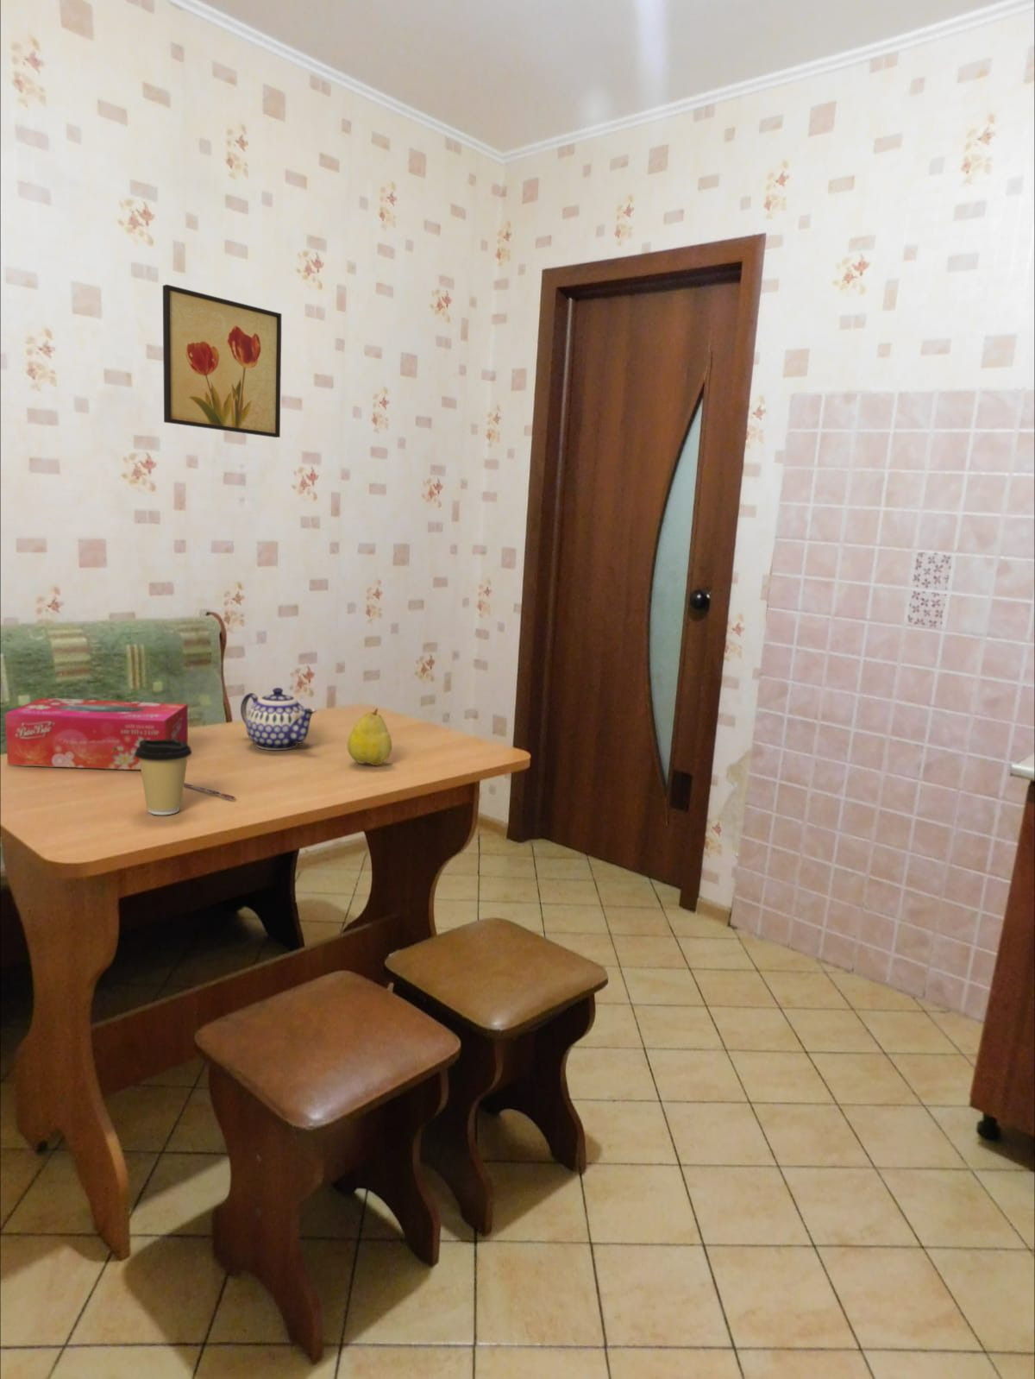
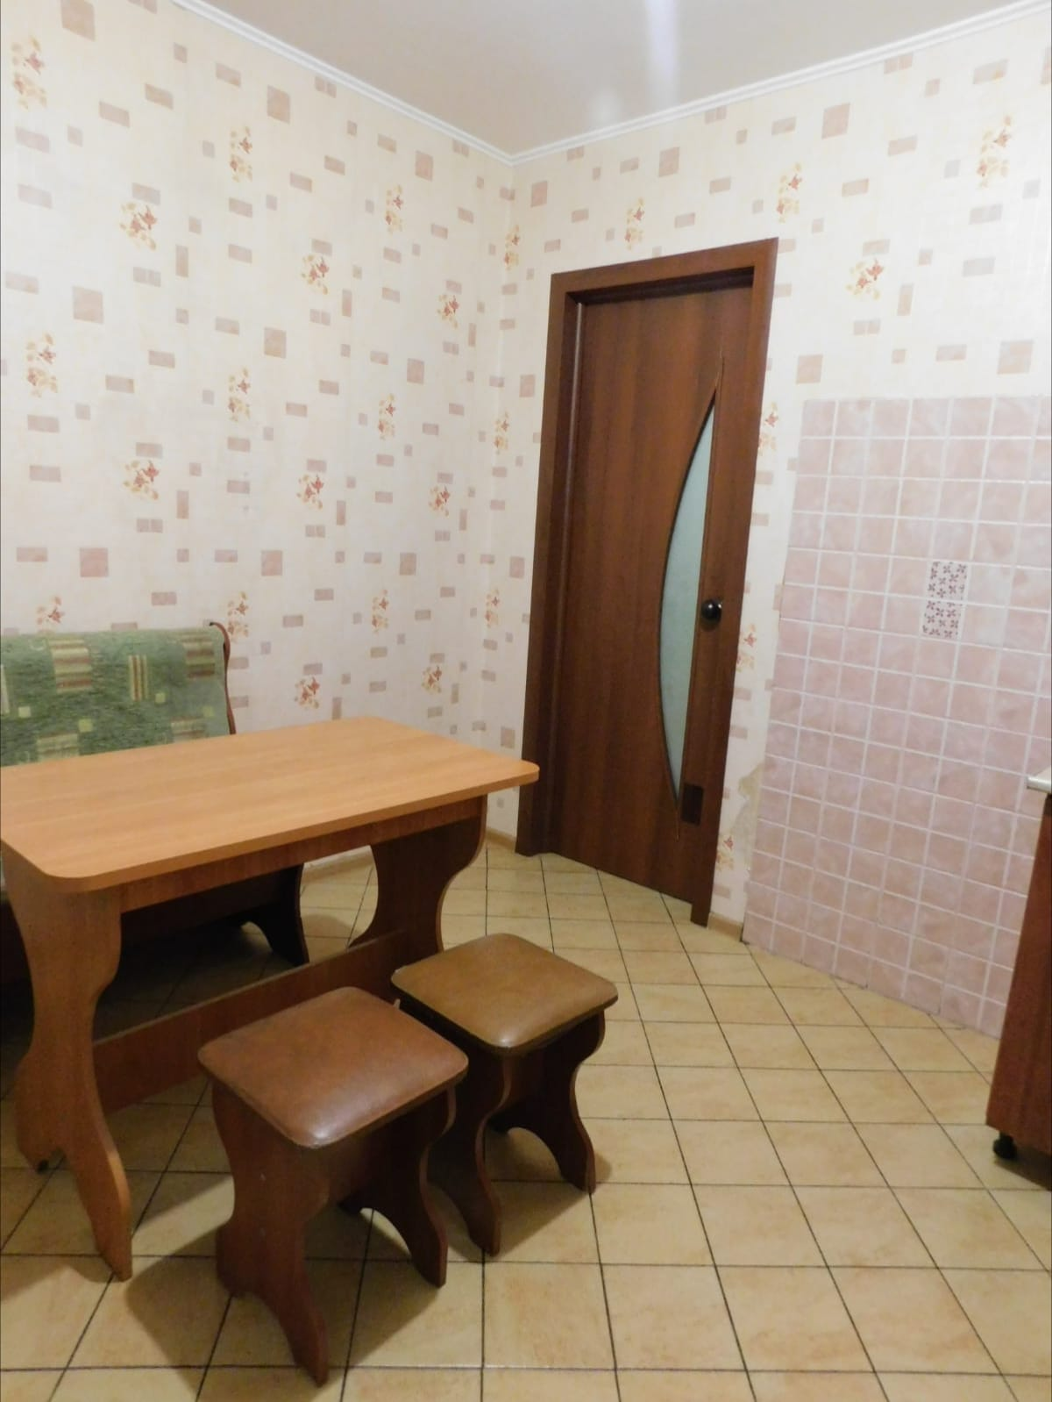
- tissue box (101, 733)
- fruit (370, 736)
- wall art (223, 365)
- teapot (277, 717)
- coffee cup (164, 775)
- pen (207, 790)
